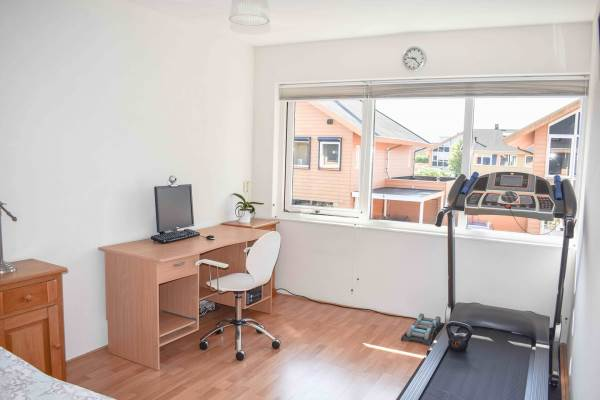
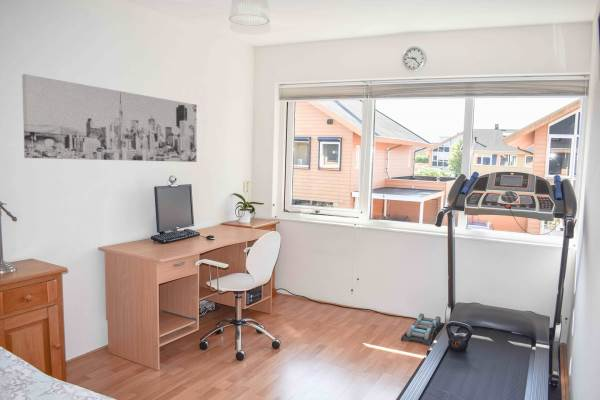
+ wall art (126, 126)
